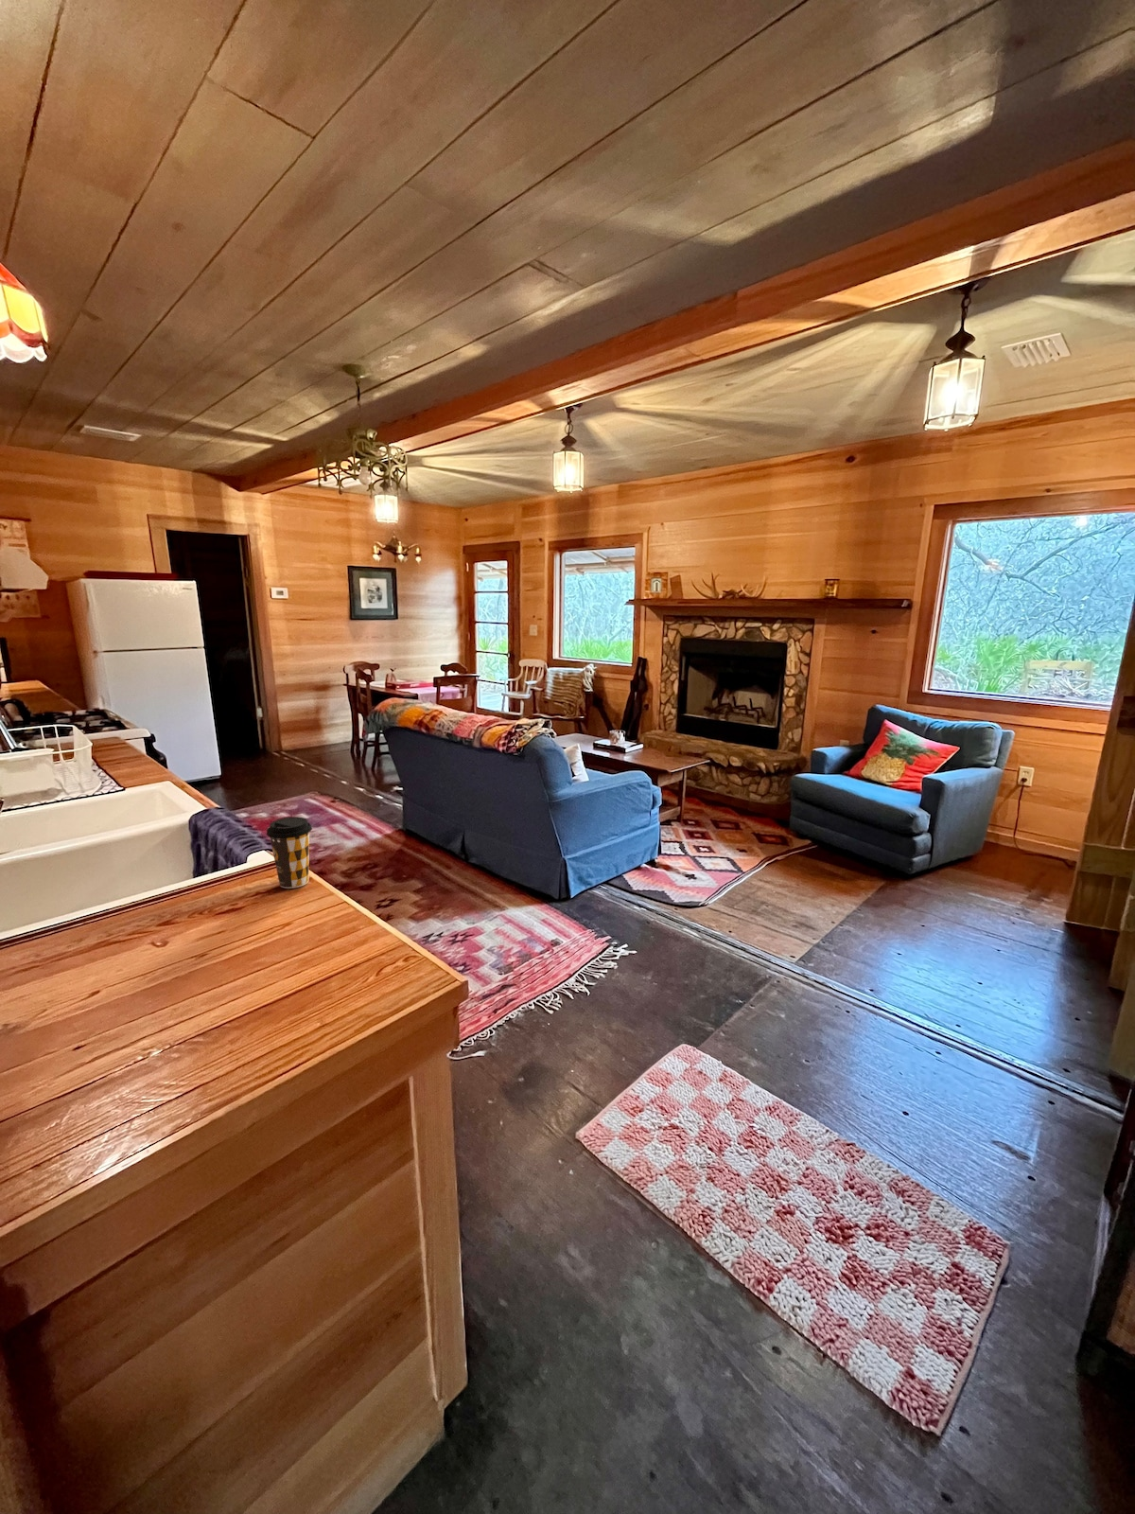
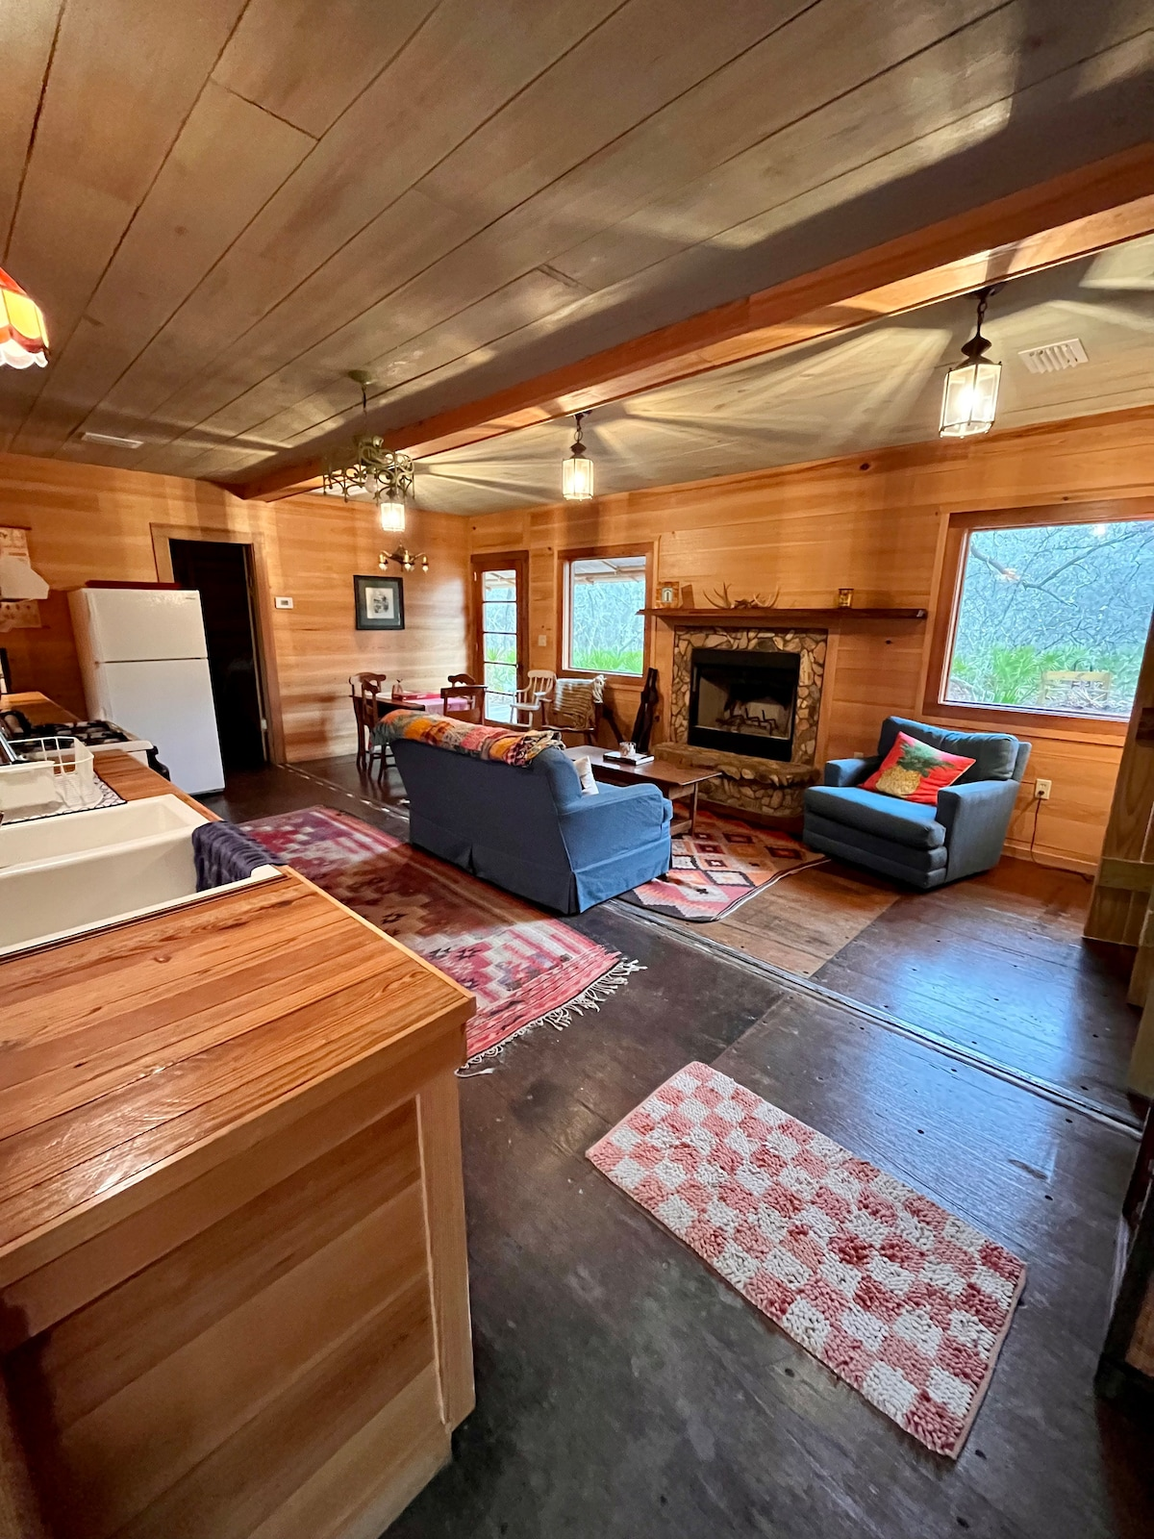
- coffee cup (291, 852)
